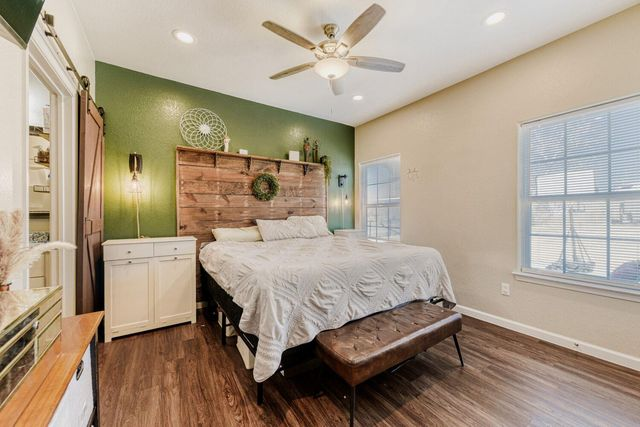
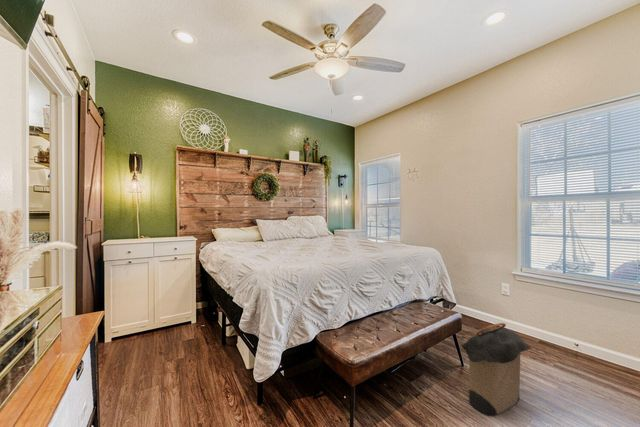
+ laundry hamper (493, 357)
